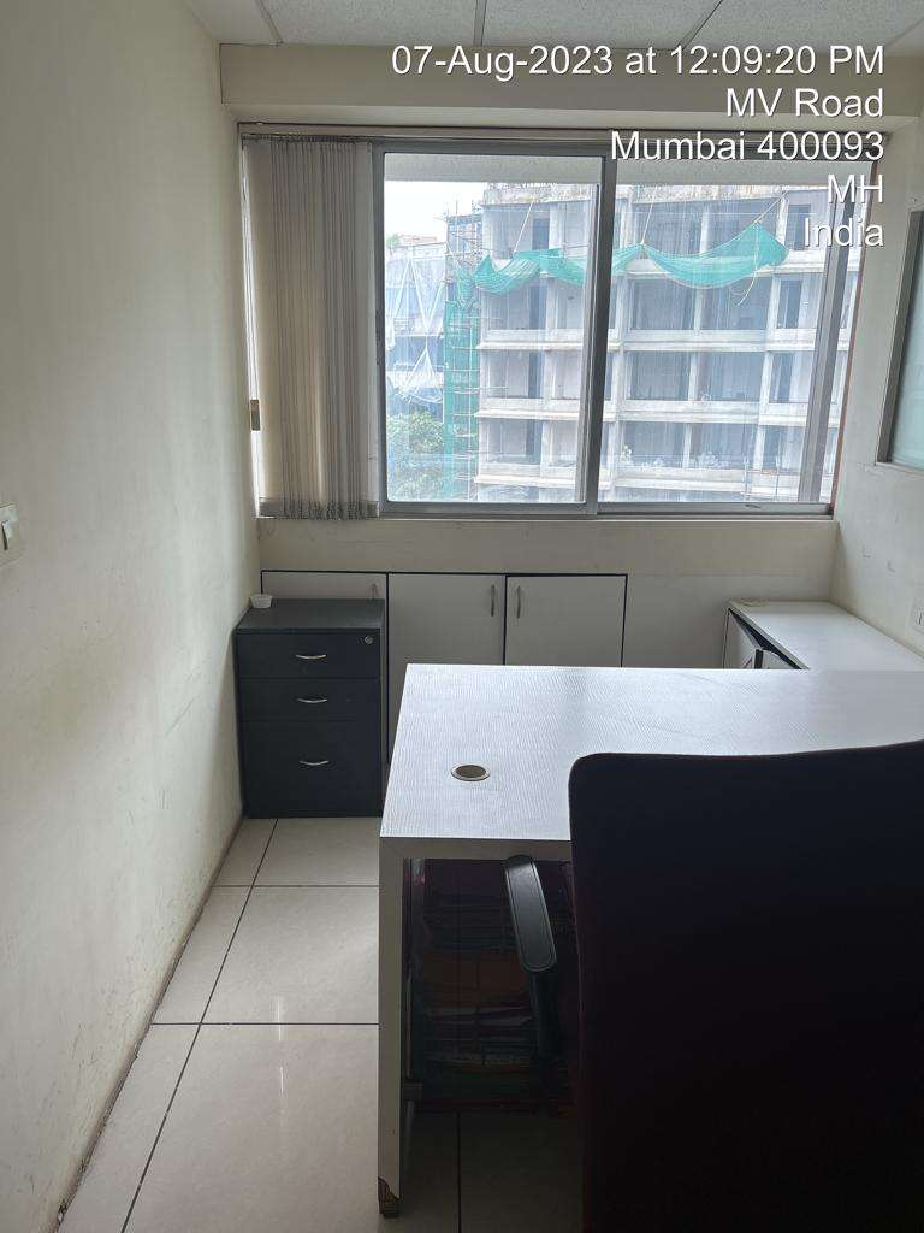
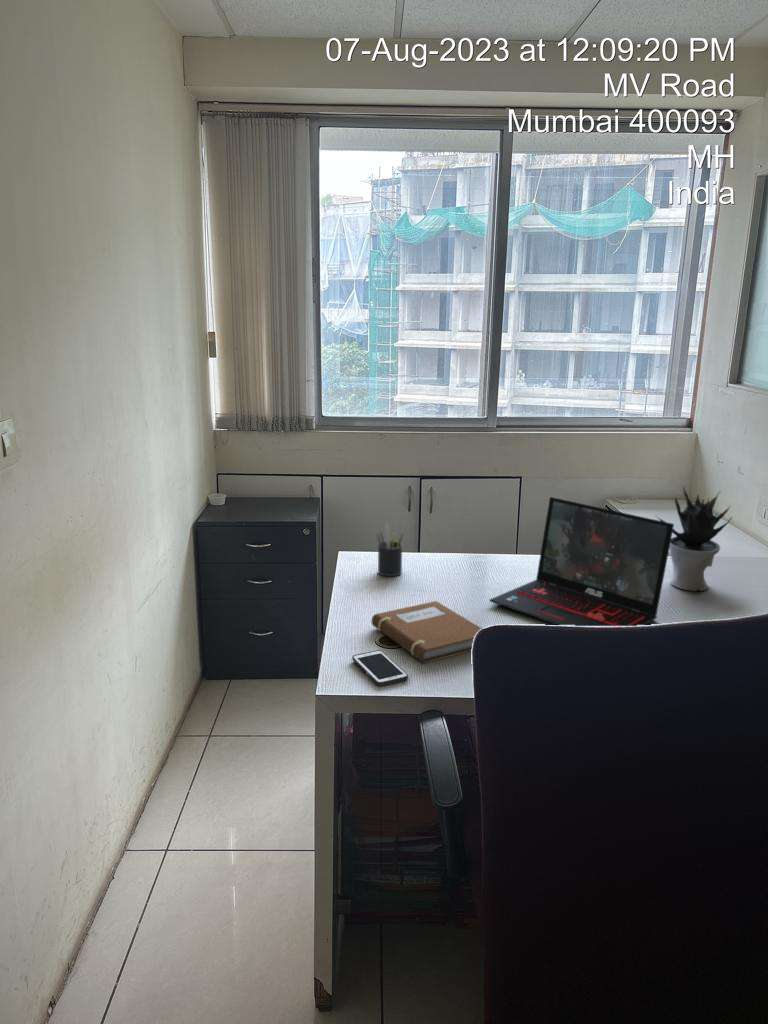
+ laptop (578, 565)
+ notebook (427, 629)
+ cell phone (379, 667)
+ potted plant (698, 538)
+ pen holder (389, 549)
